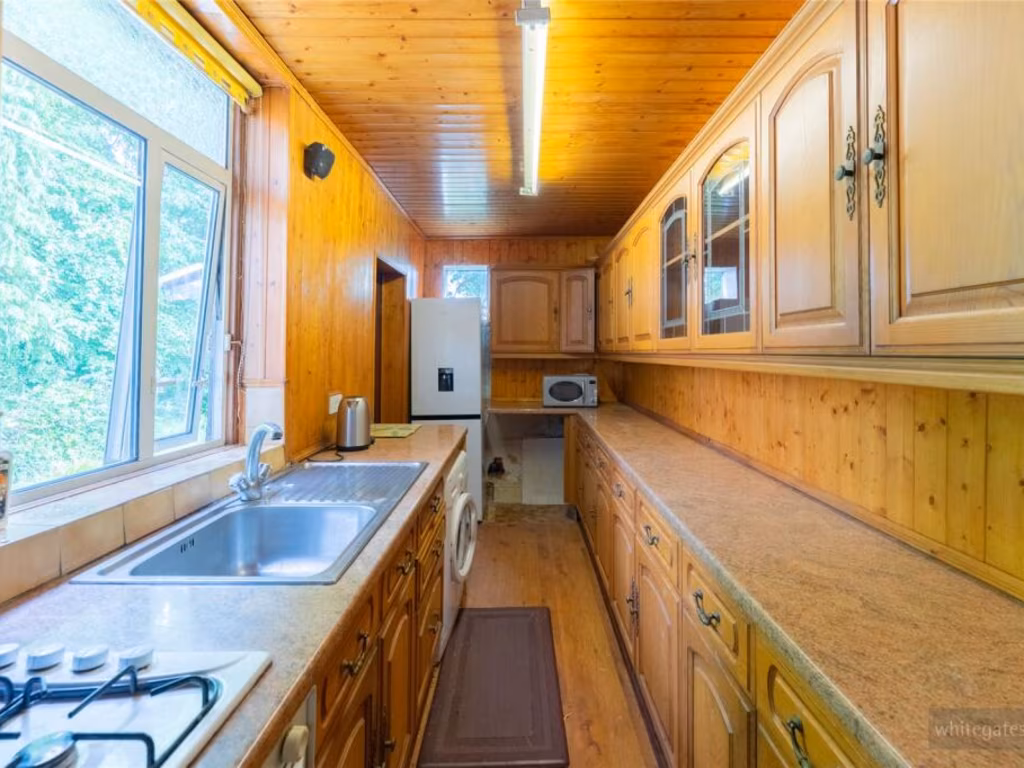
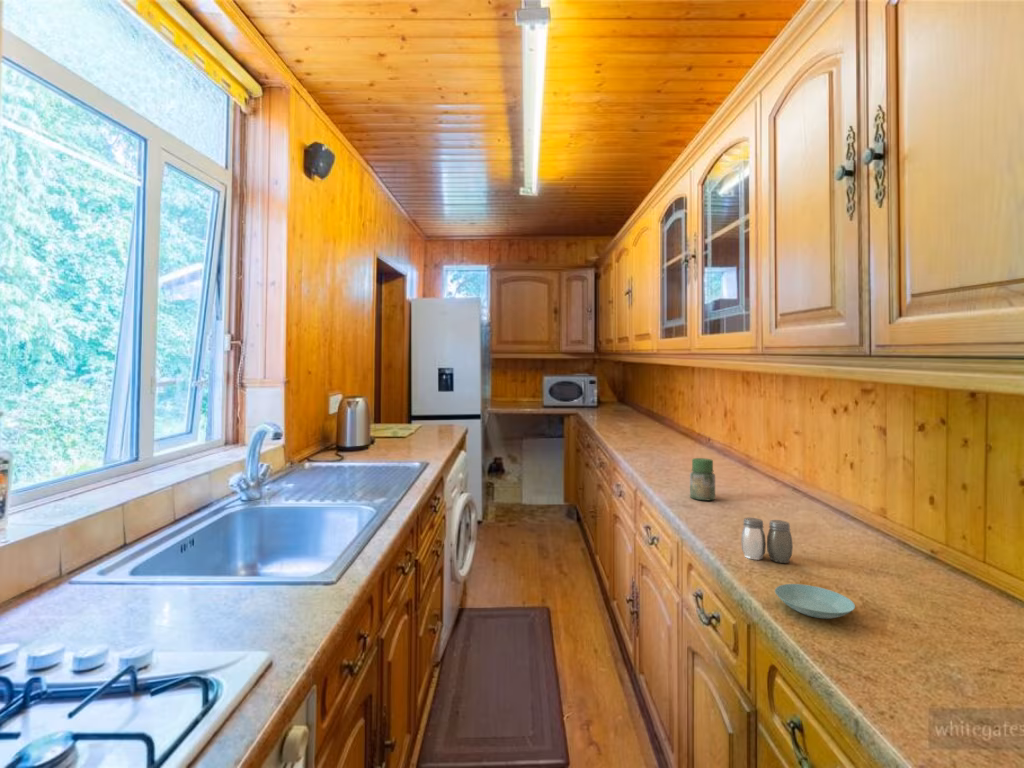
+ salt and pepper shaker (767, 539)
+ jar (702, 478)
+ saucer (813, 603)
